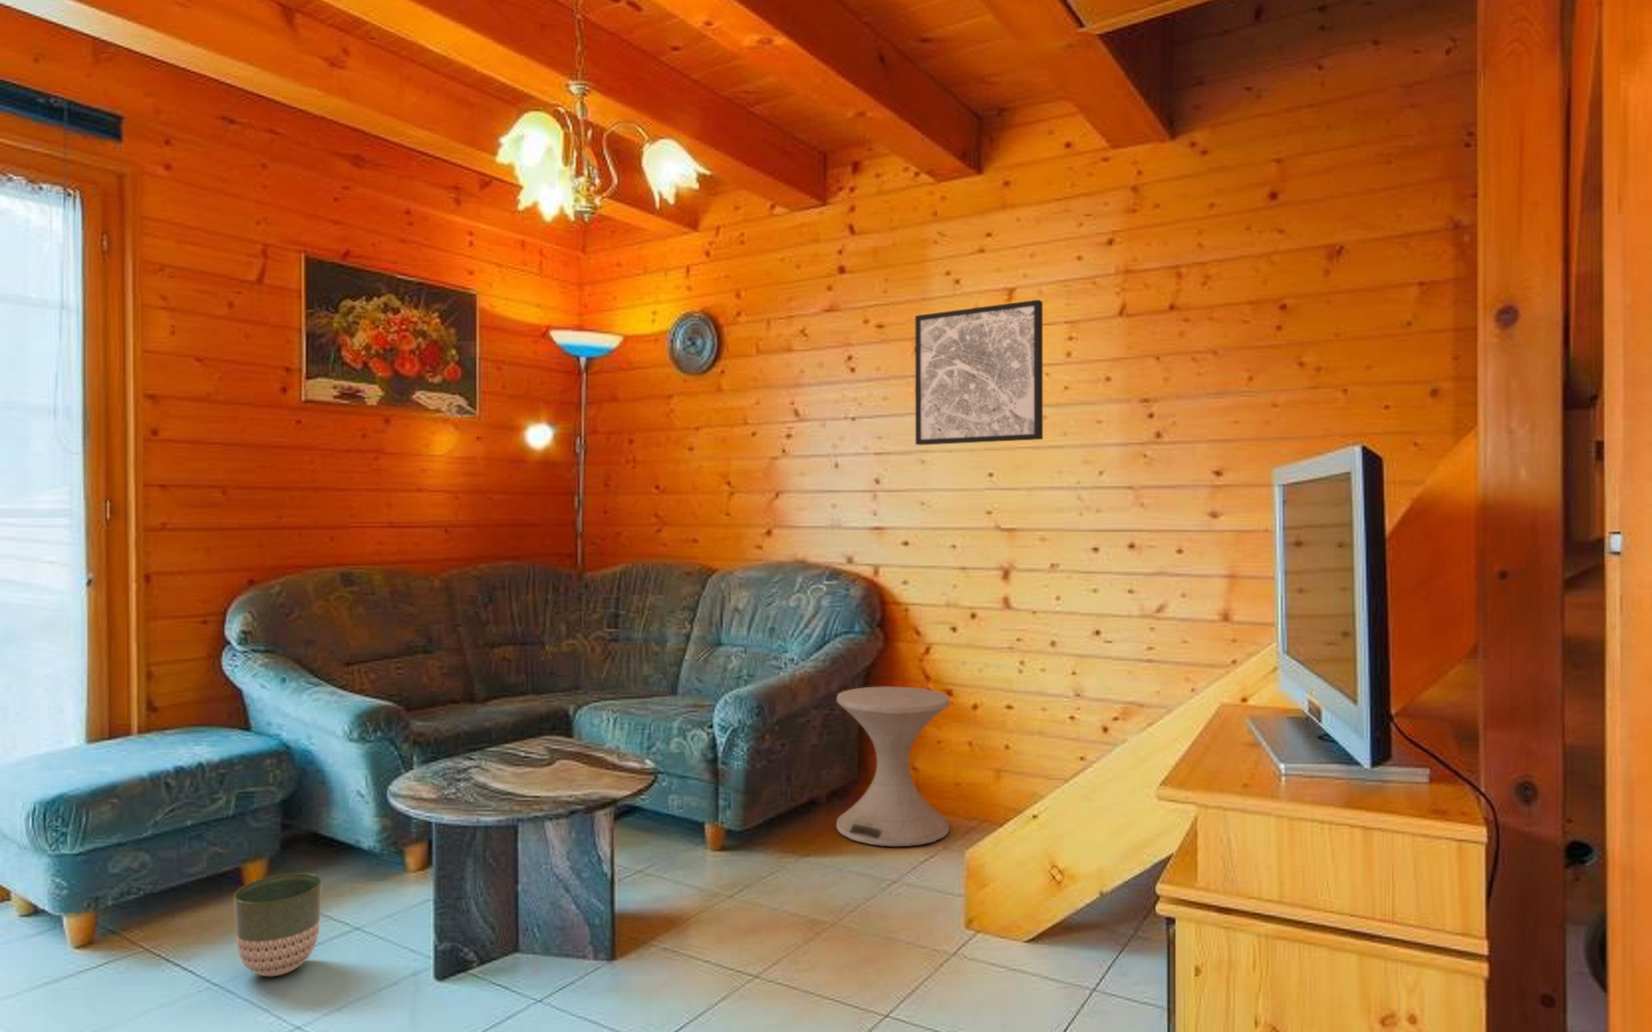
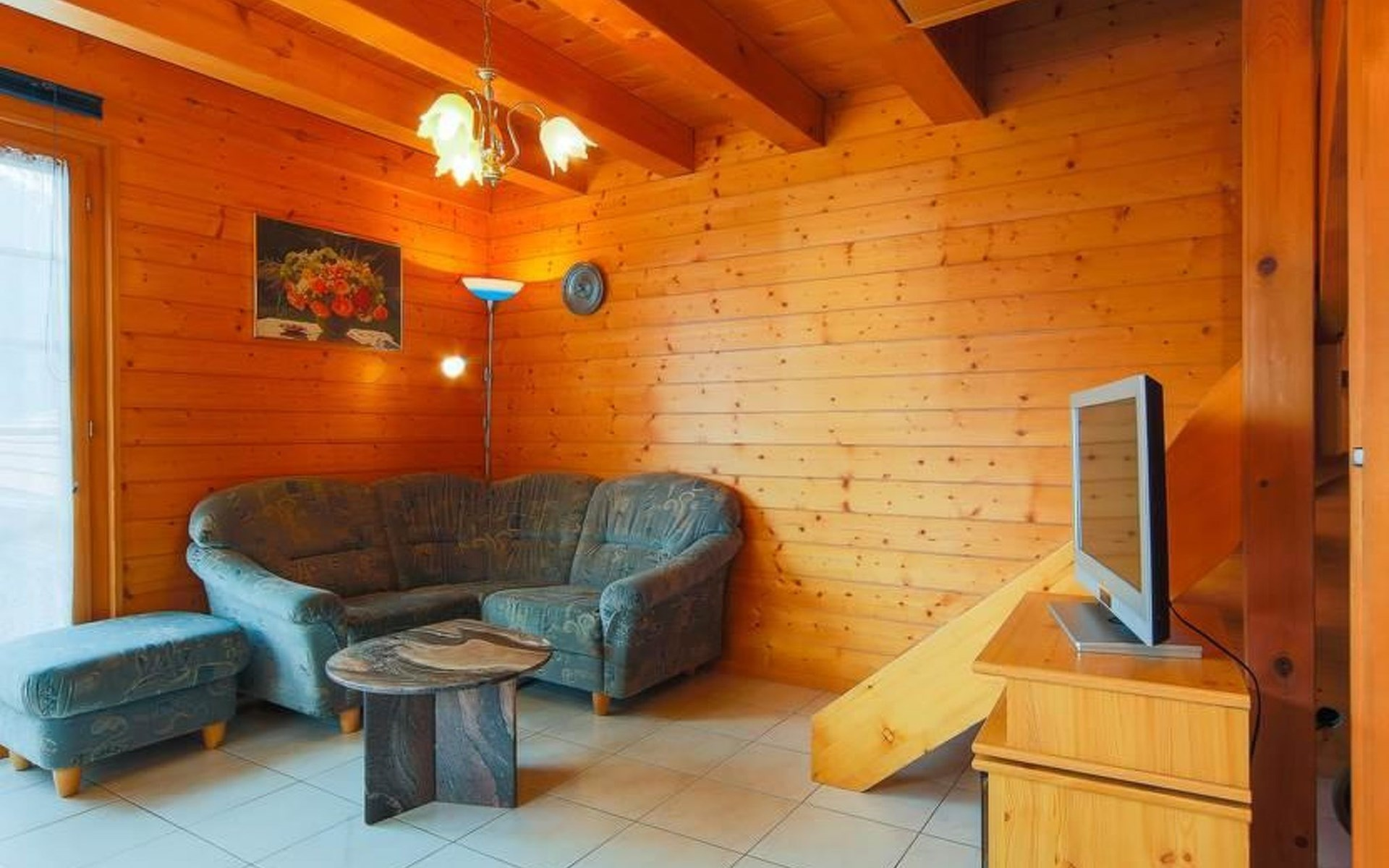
- planter (278, 929)
- side table (892, 761)
- wall art (976, 375)
